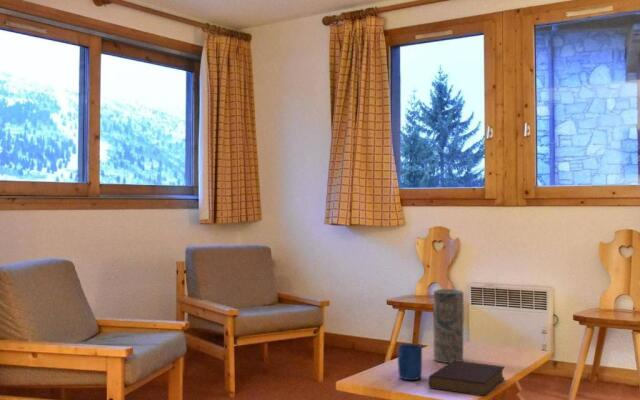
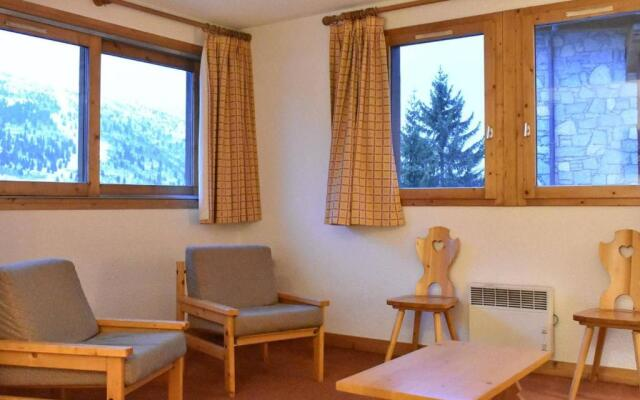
- vase (448, 325)
- book (467, 377)
- mug (407, 363)
